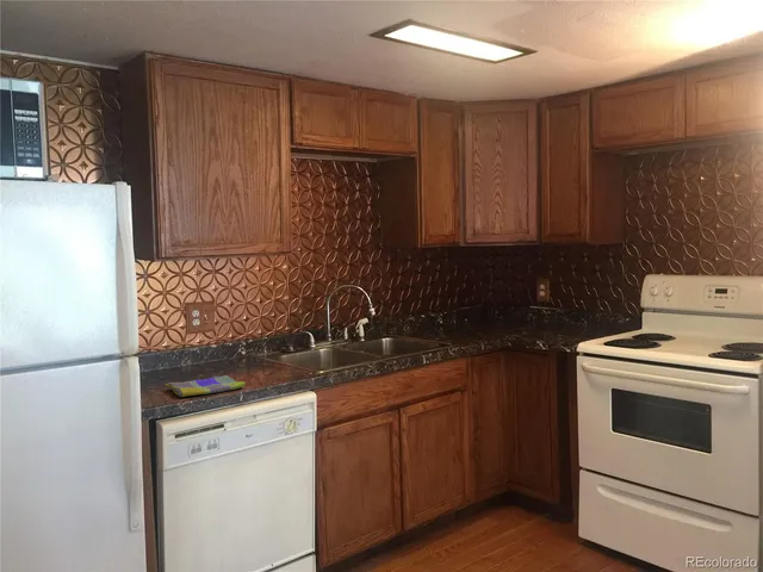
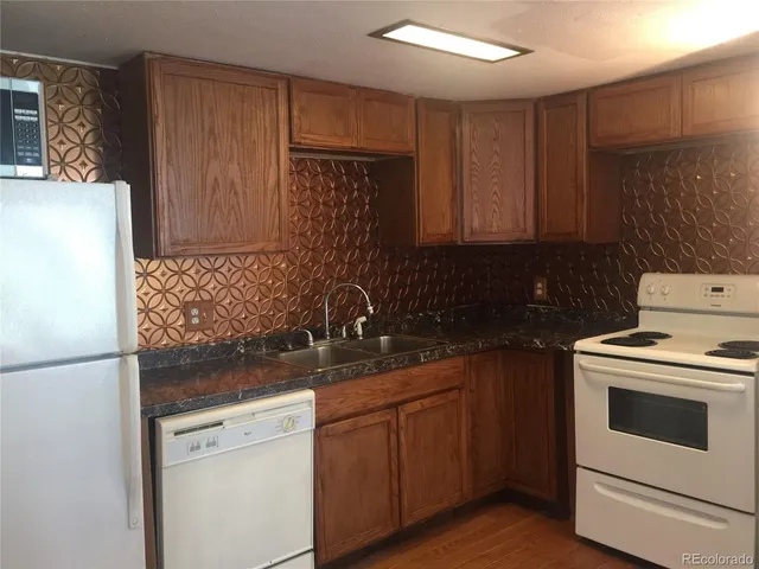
- dish towel (205, 385)
